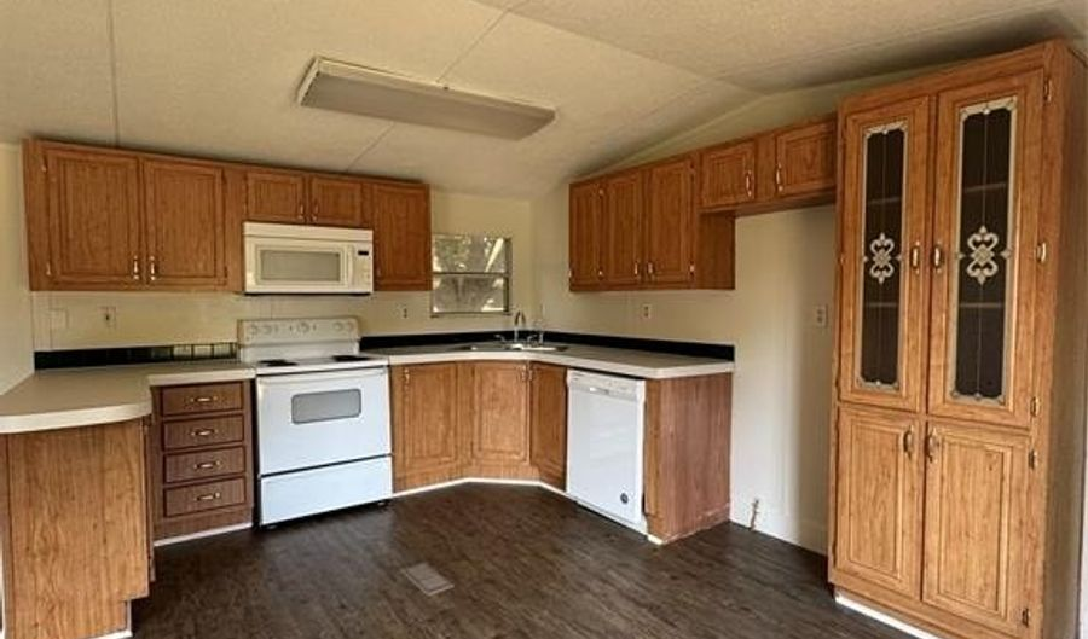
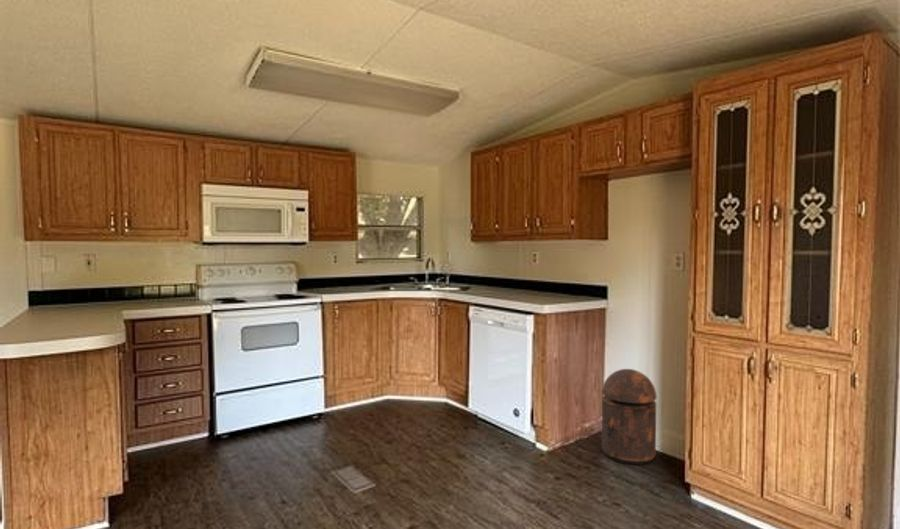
+ trash can (628, 412)
